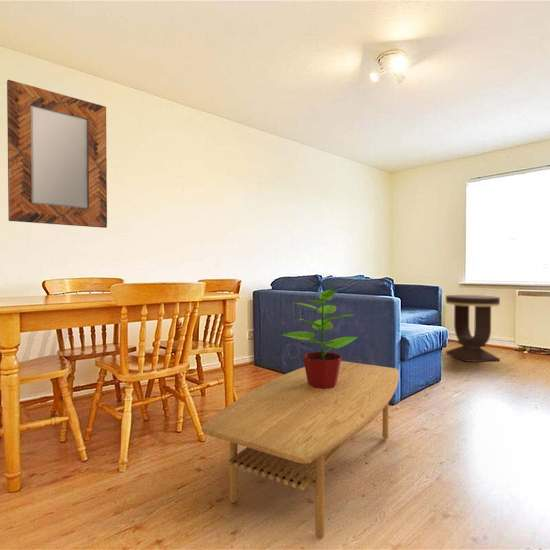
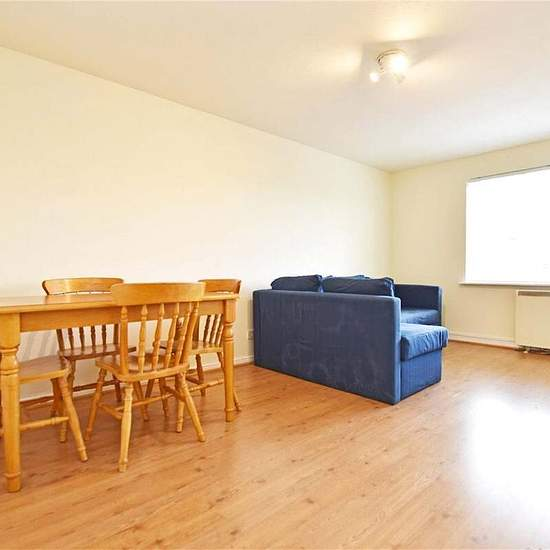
- coffee table (321, 428)
- side table (468, 326)
- potted plant (322, 334)
- home mirror (60, 159)
